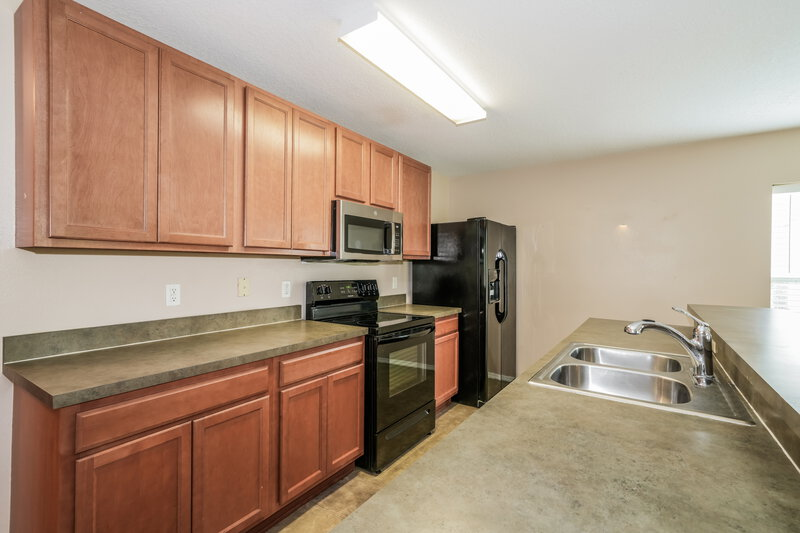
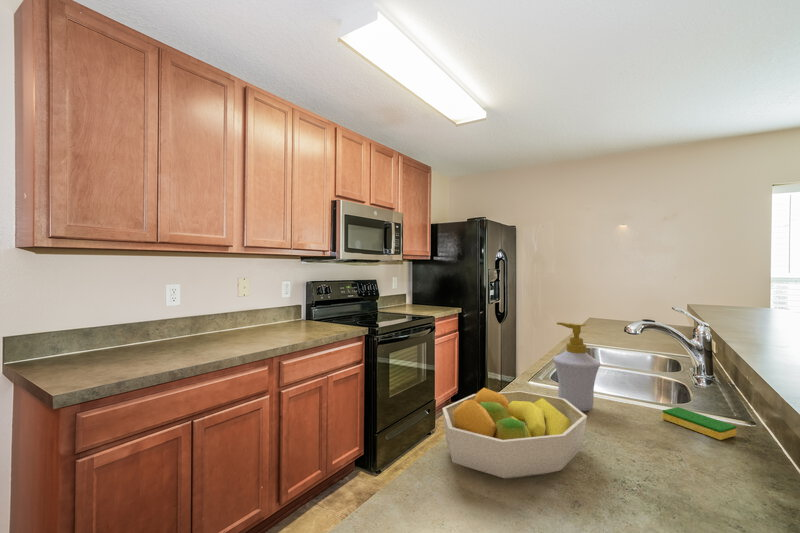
+ fruit bowl (512, 423)
+ soap bottle (576, 365)
+ dish sponge (697, 422)
